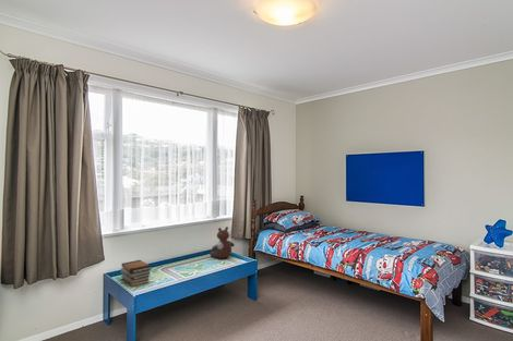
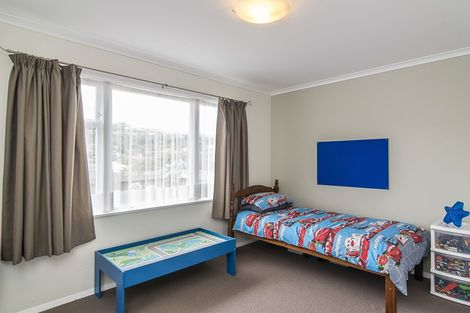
- stuffed bear (220, 242)
- book stack (135, 272)
